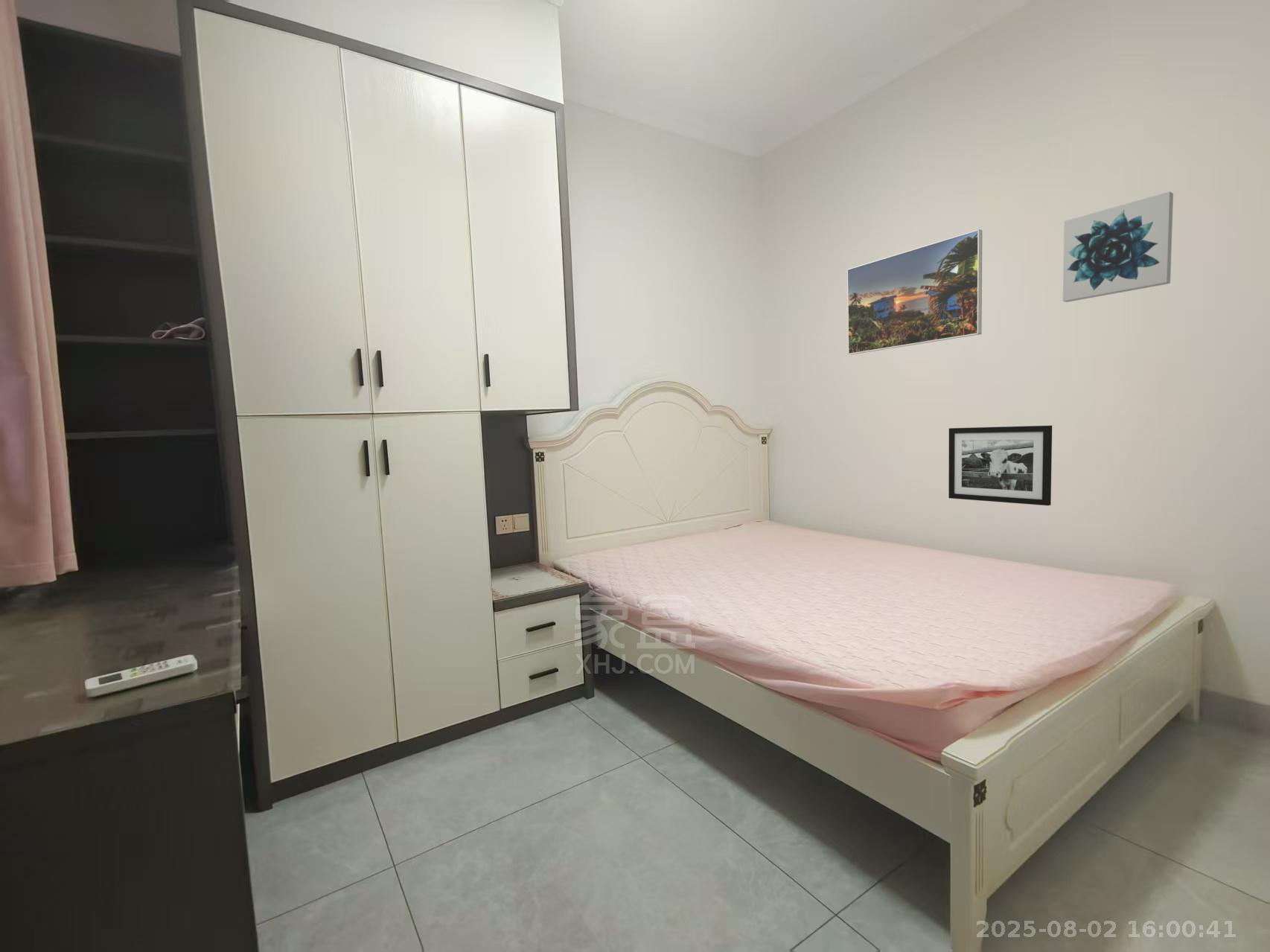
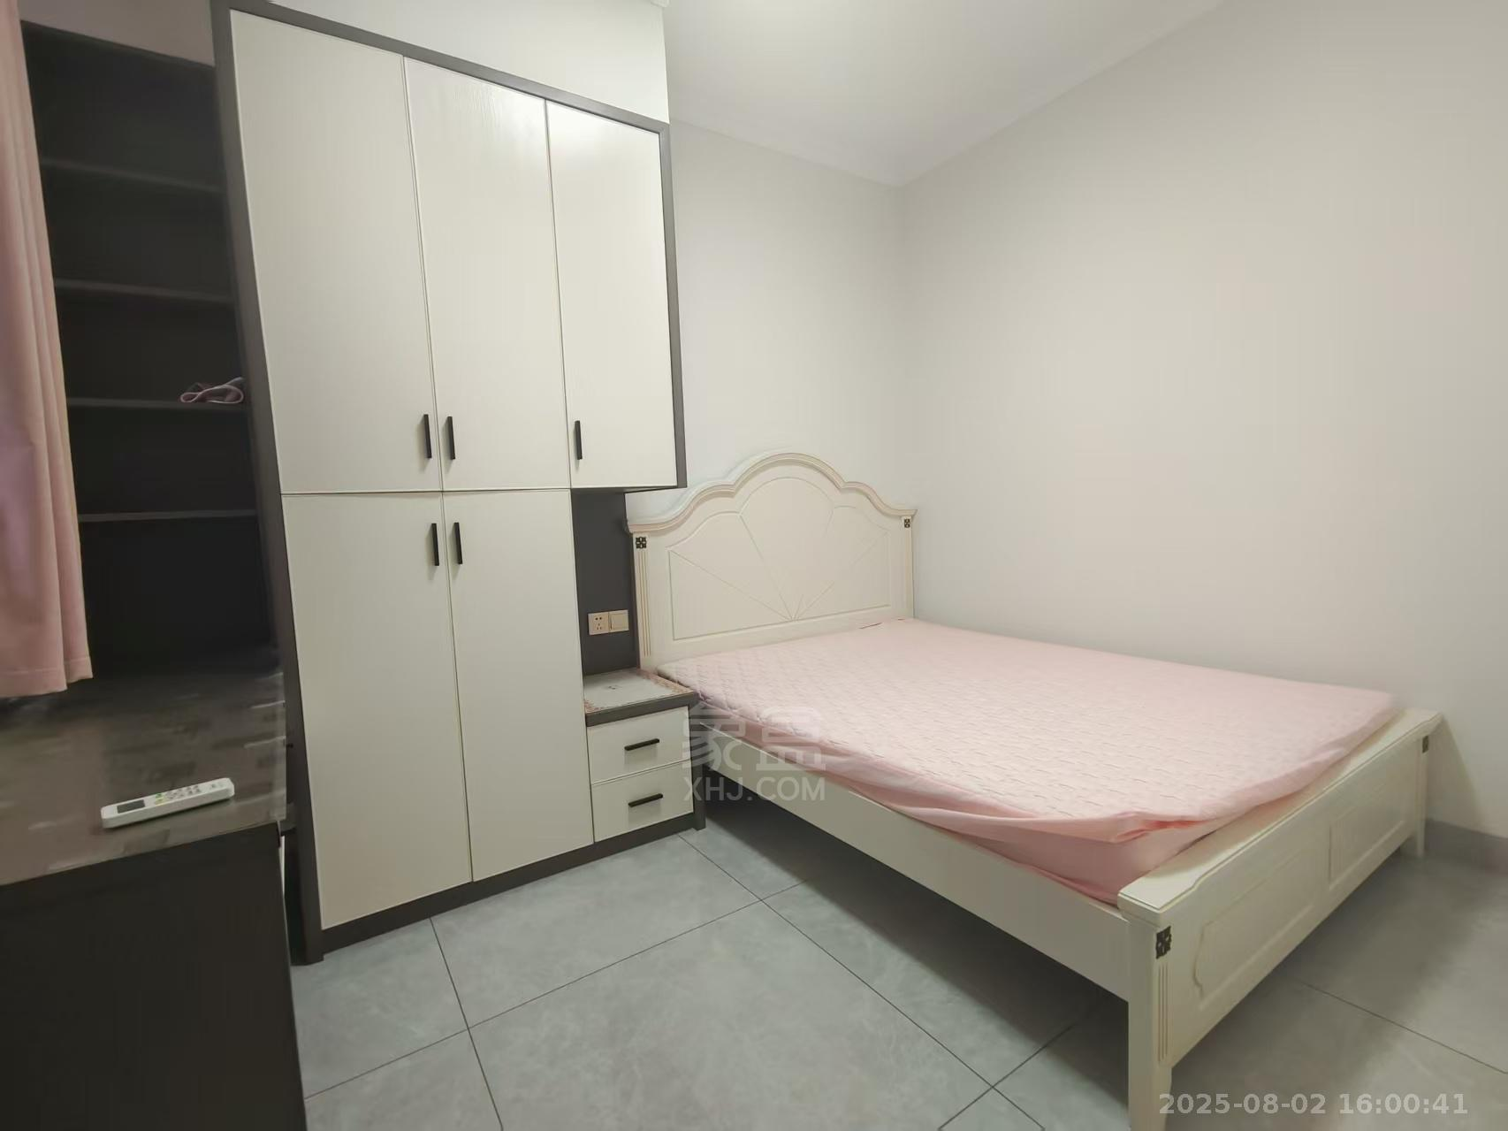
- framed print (908, 298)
- wall art (1114, 250)
- picture frame (997, 464)
